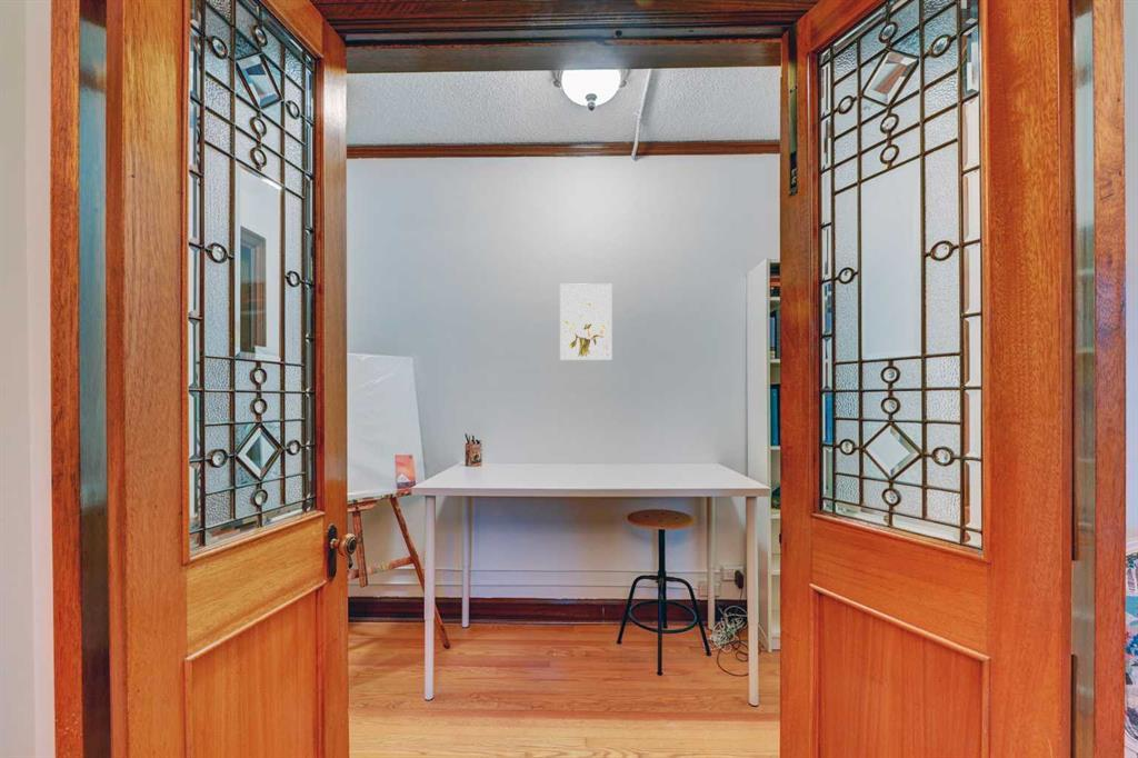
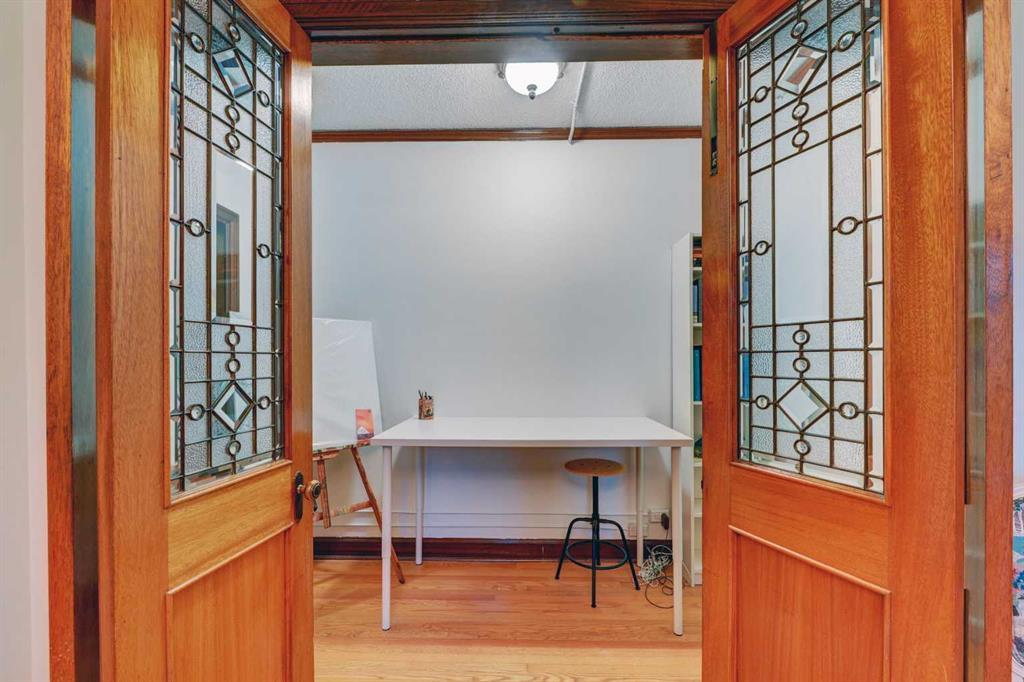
- wall art (586, 321)
